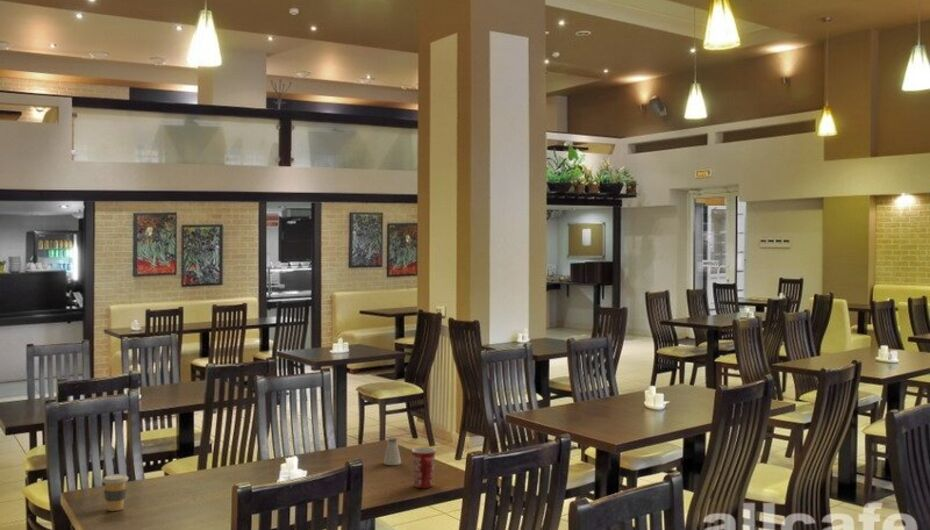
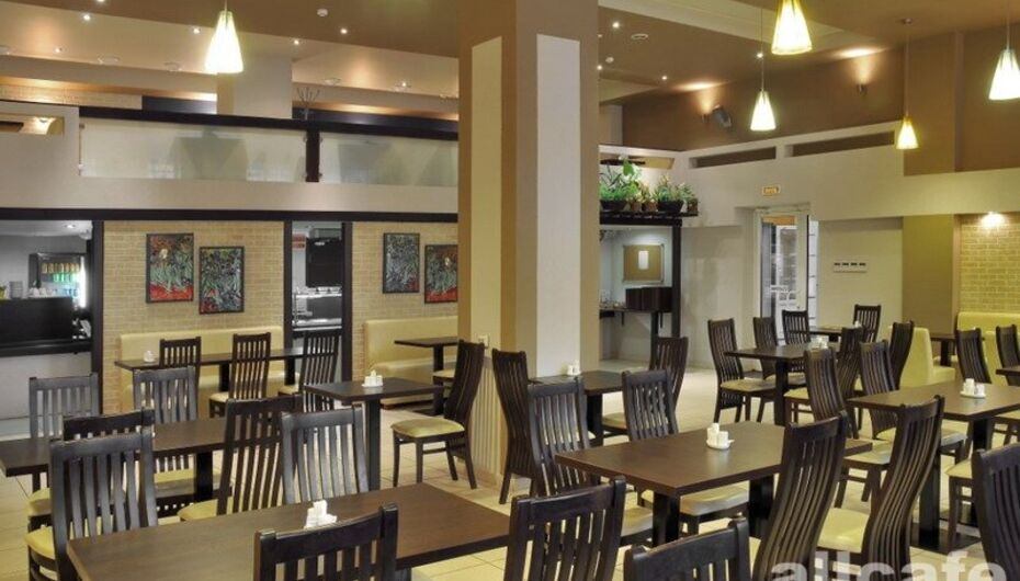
- saltshaker (392, 451)
- coffee cup (115, 492)
- mug (424, 468)
